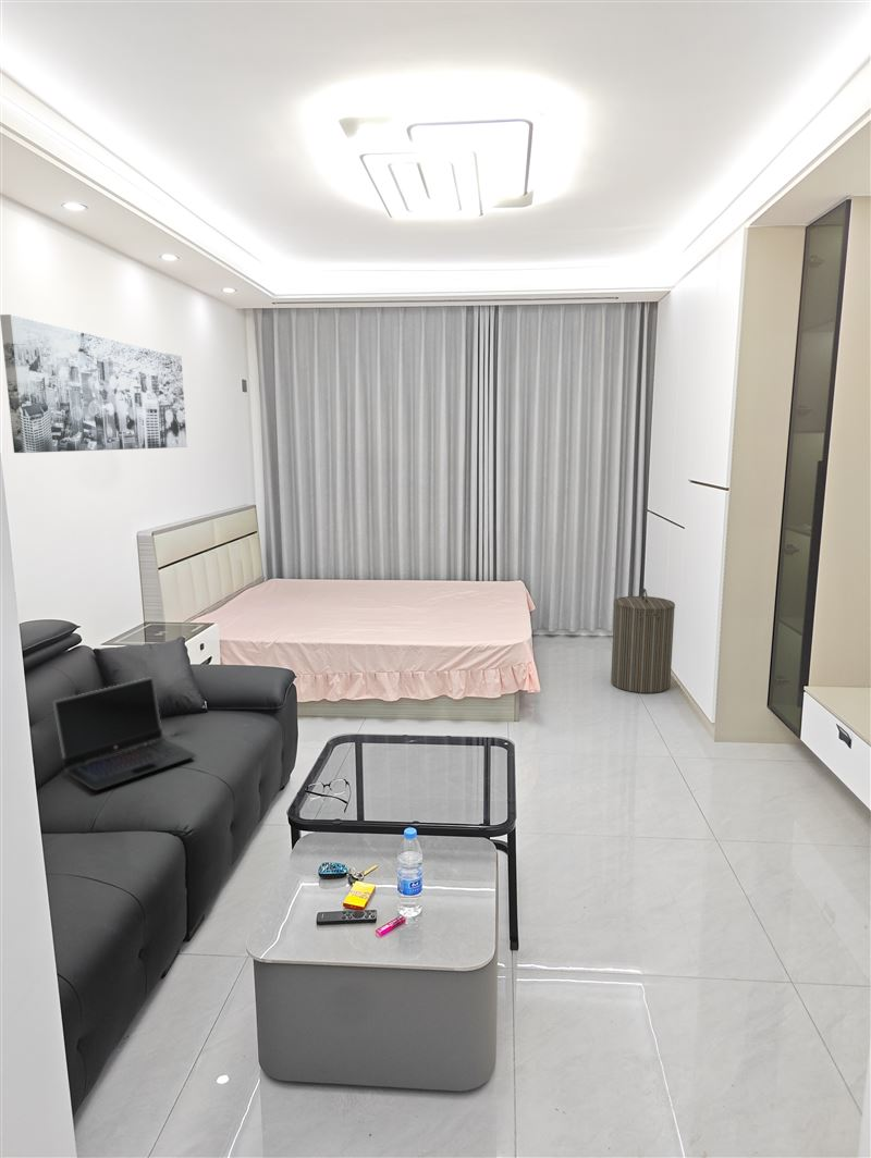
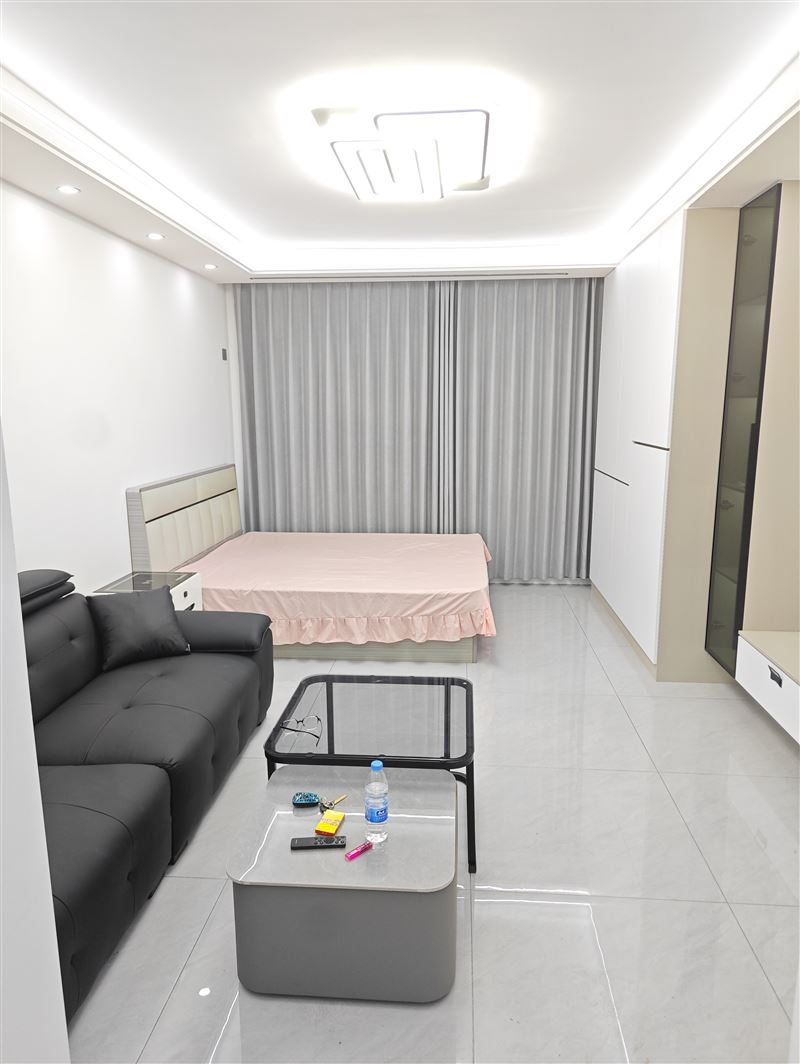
- laundry hamper (642, 637)
- laptop computer (126, 730)
- wall art (113, 395)
